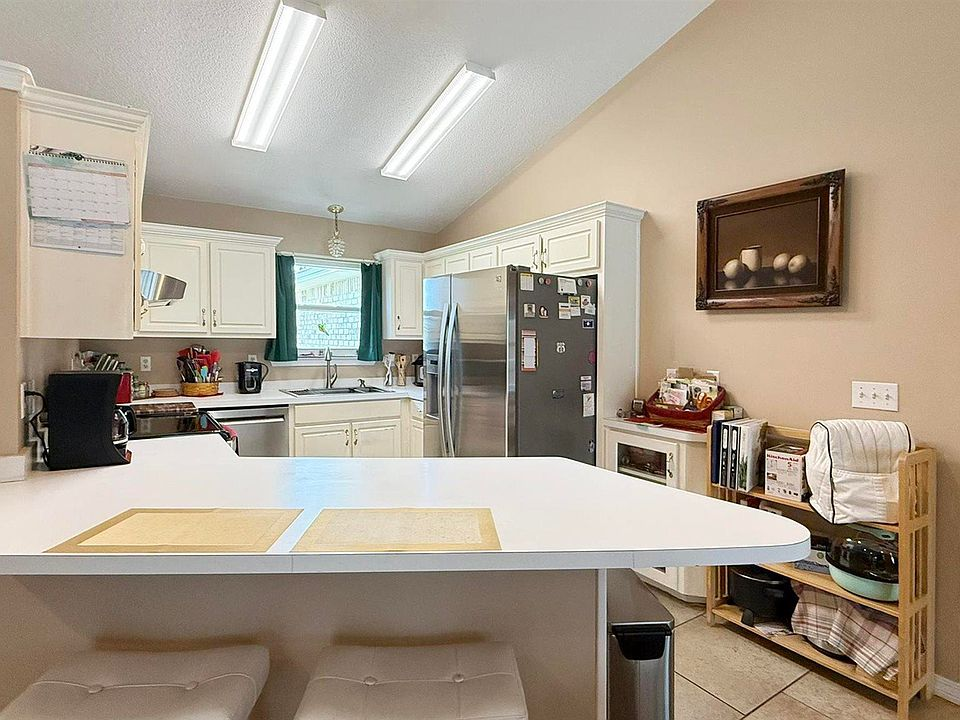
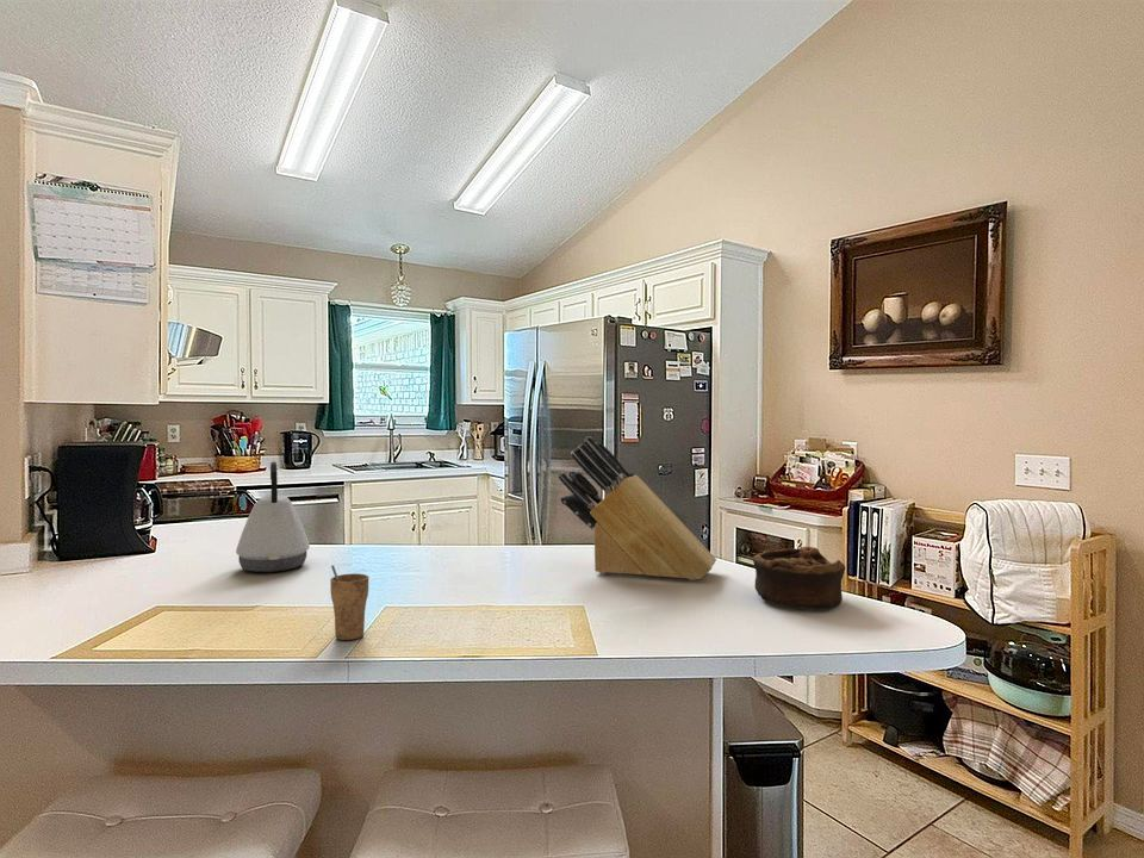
+ kettle (273, 514)
+ cup (349, 598)
+ knife block (635, 504)
+ bowl (796, 576)
